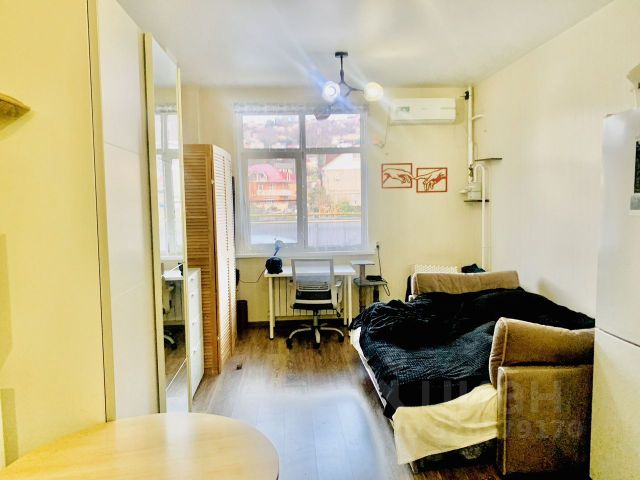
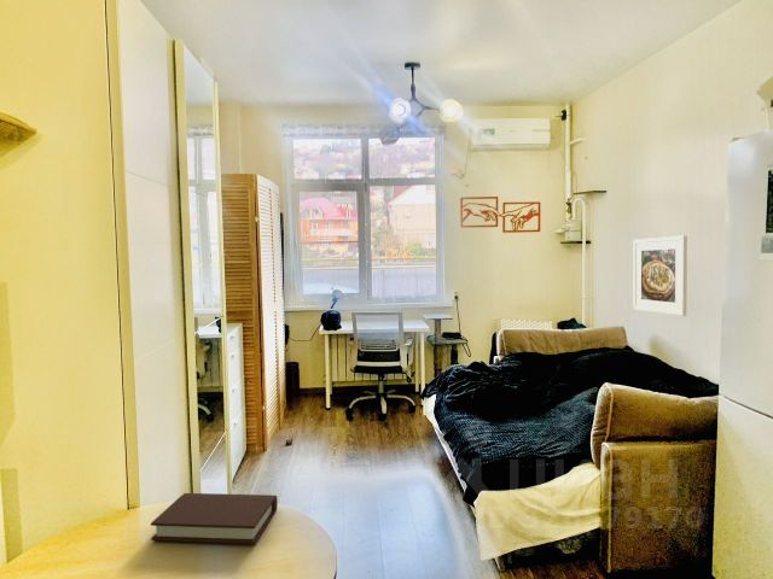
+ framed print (658, 275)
+ book (217, 515)
